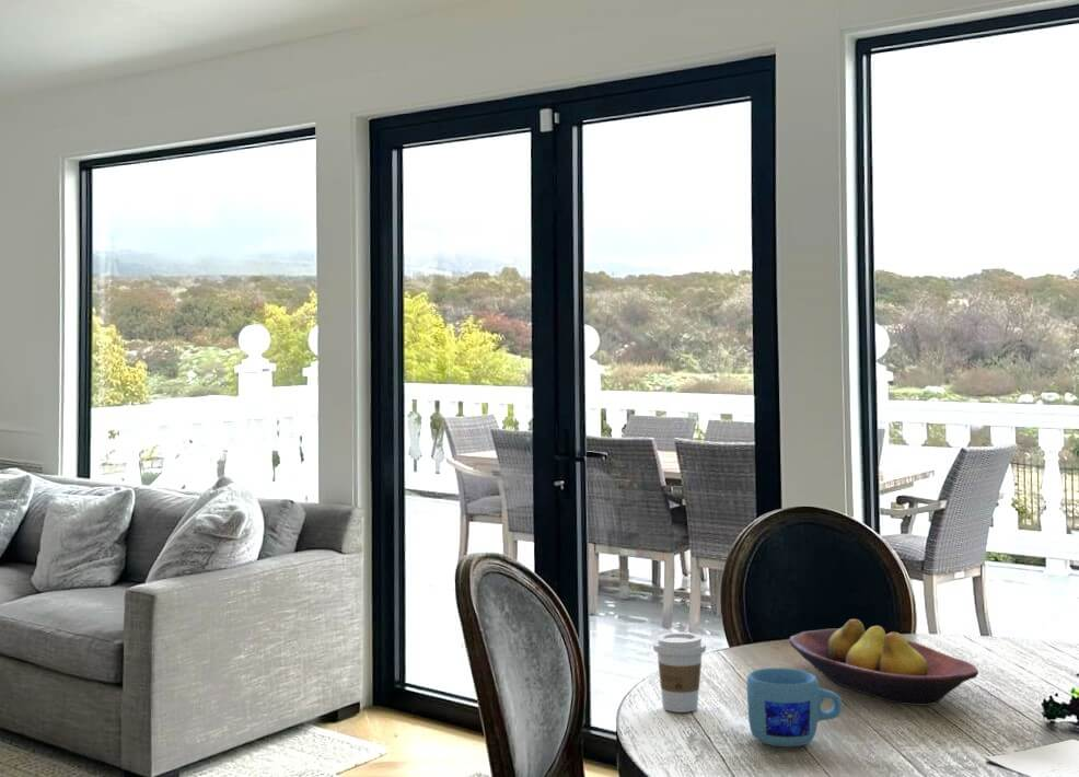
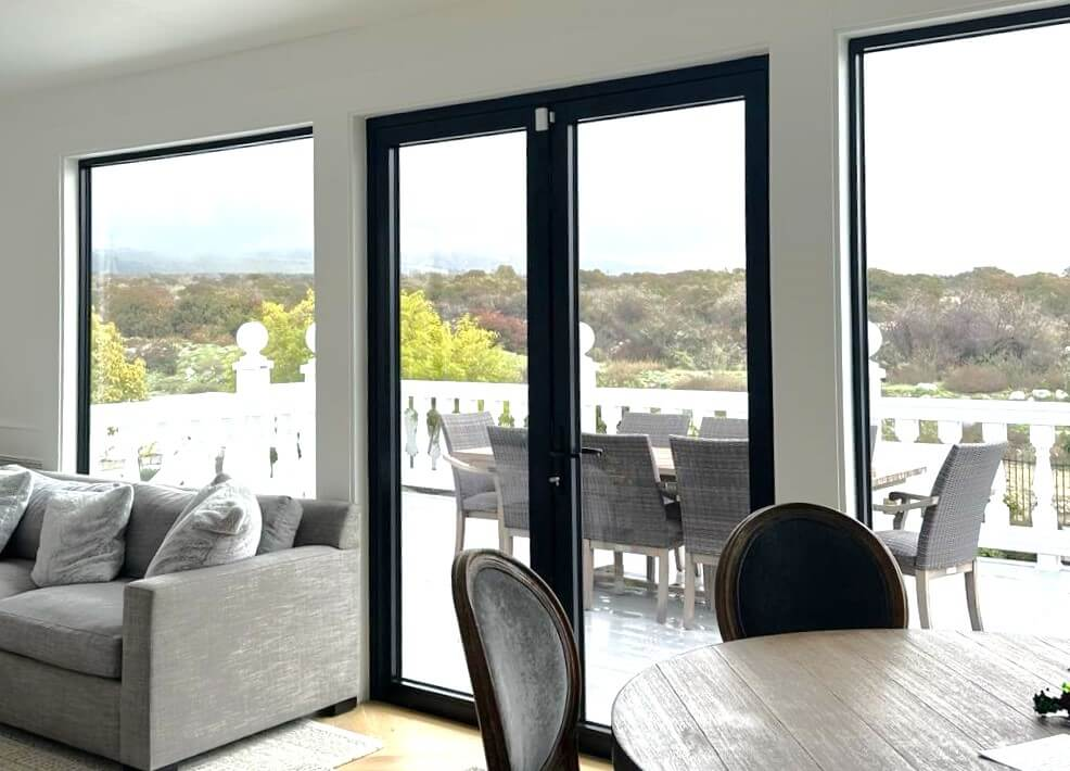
- coffee cup (680, 671)
- fruit bowl (878, 654)
- mug (794, 708)
